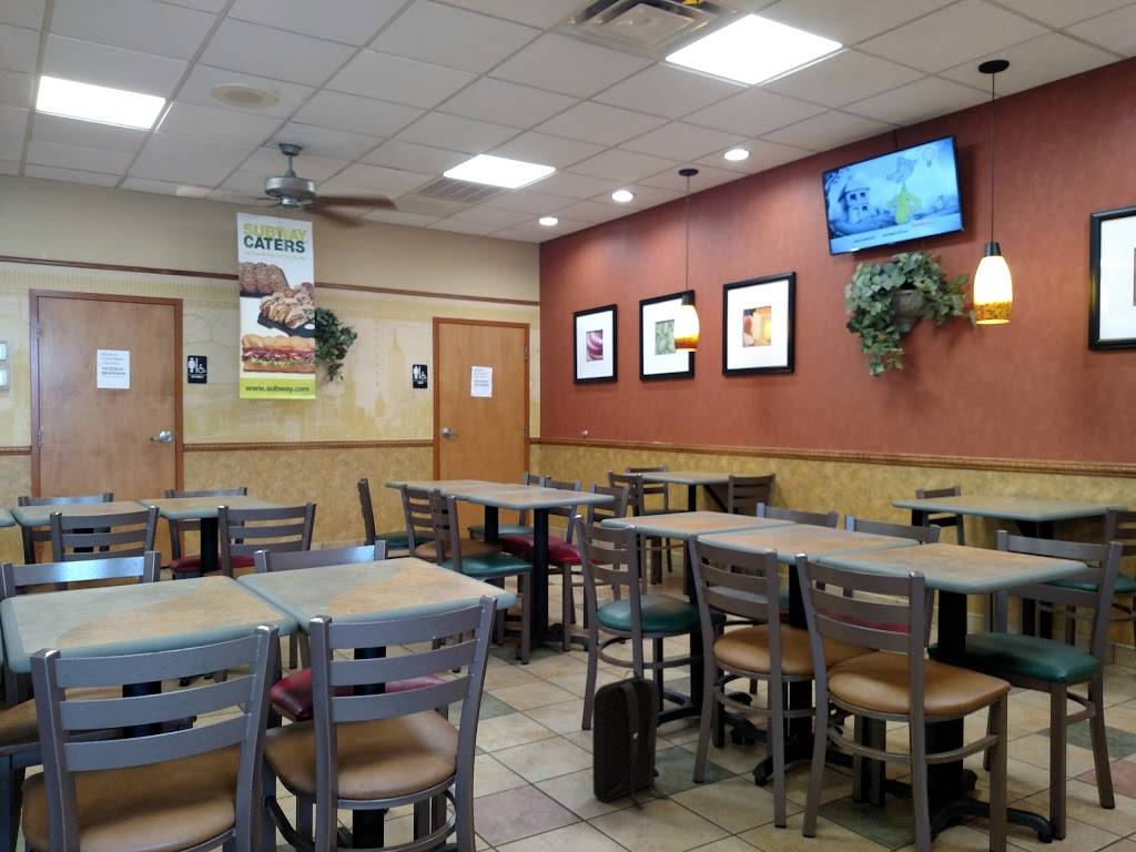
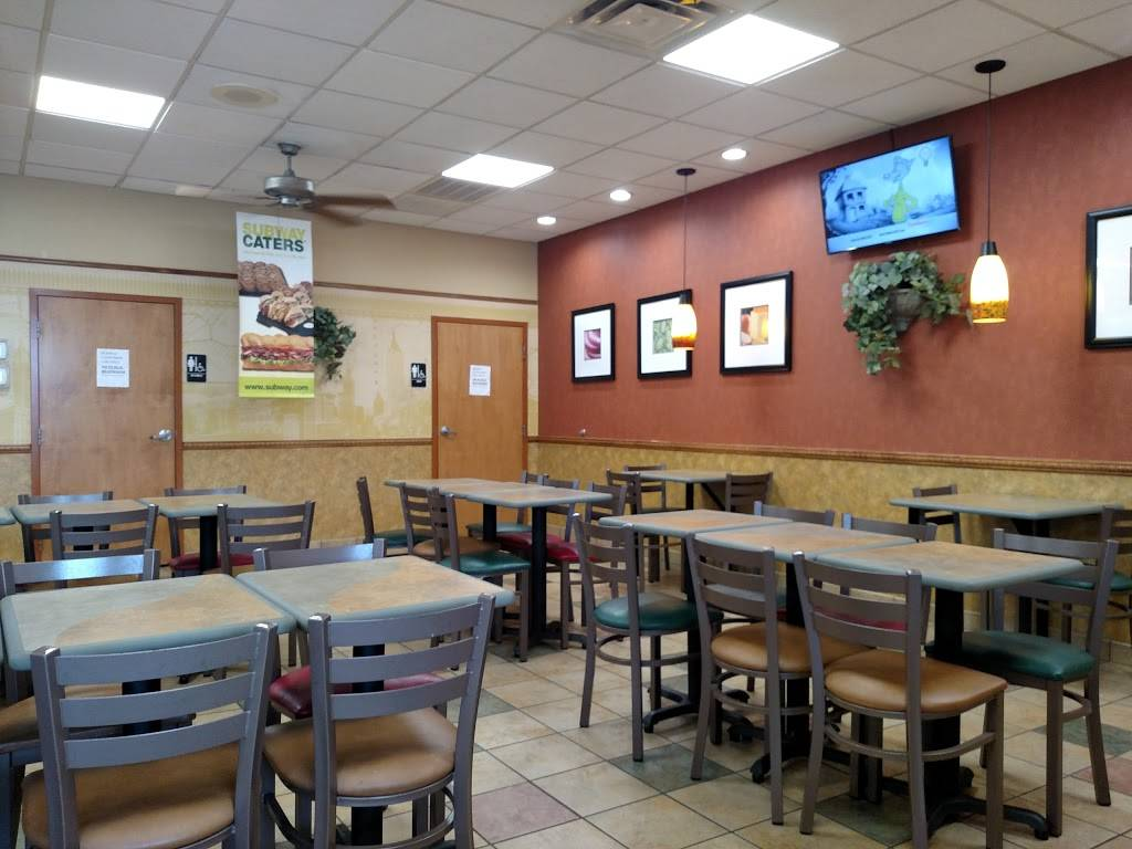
- backpack (633, 732)
